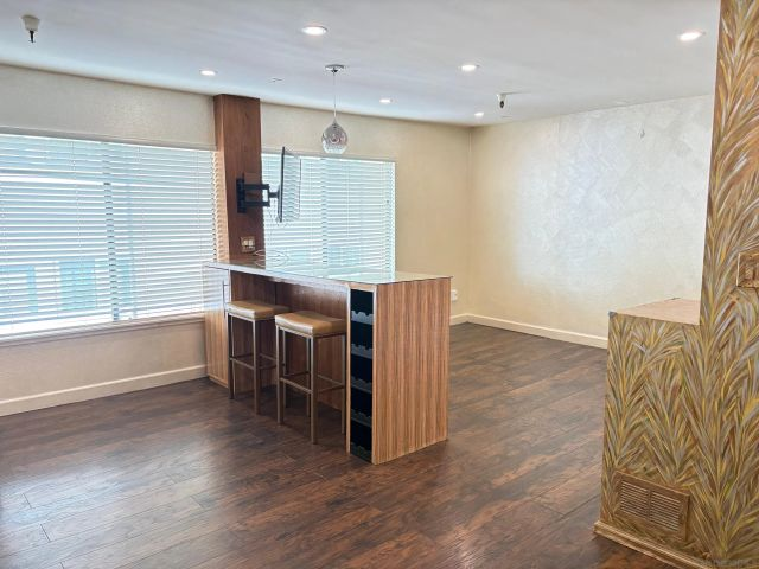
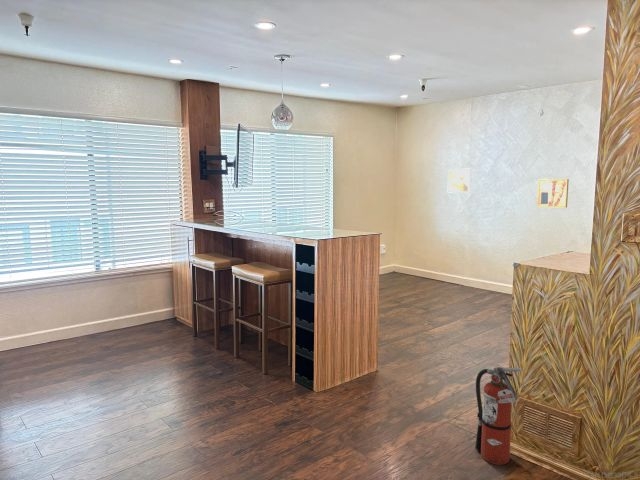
+ wall art (552, 193)
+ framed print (458, 180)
+ fire extinguisher (494, 411)
